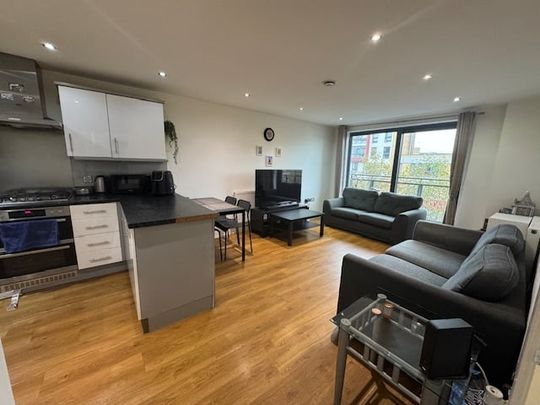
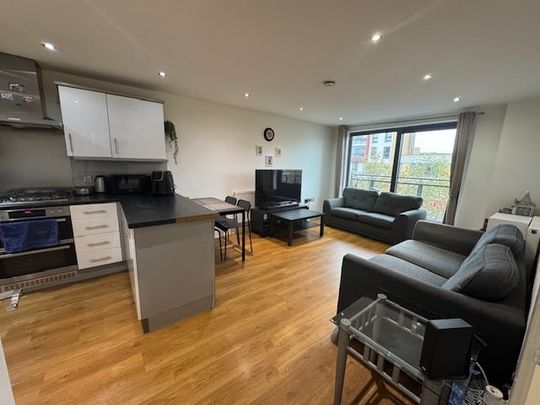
- candle (383, 308)
